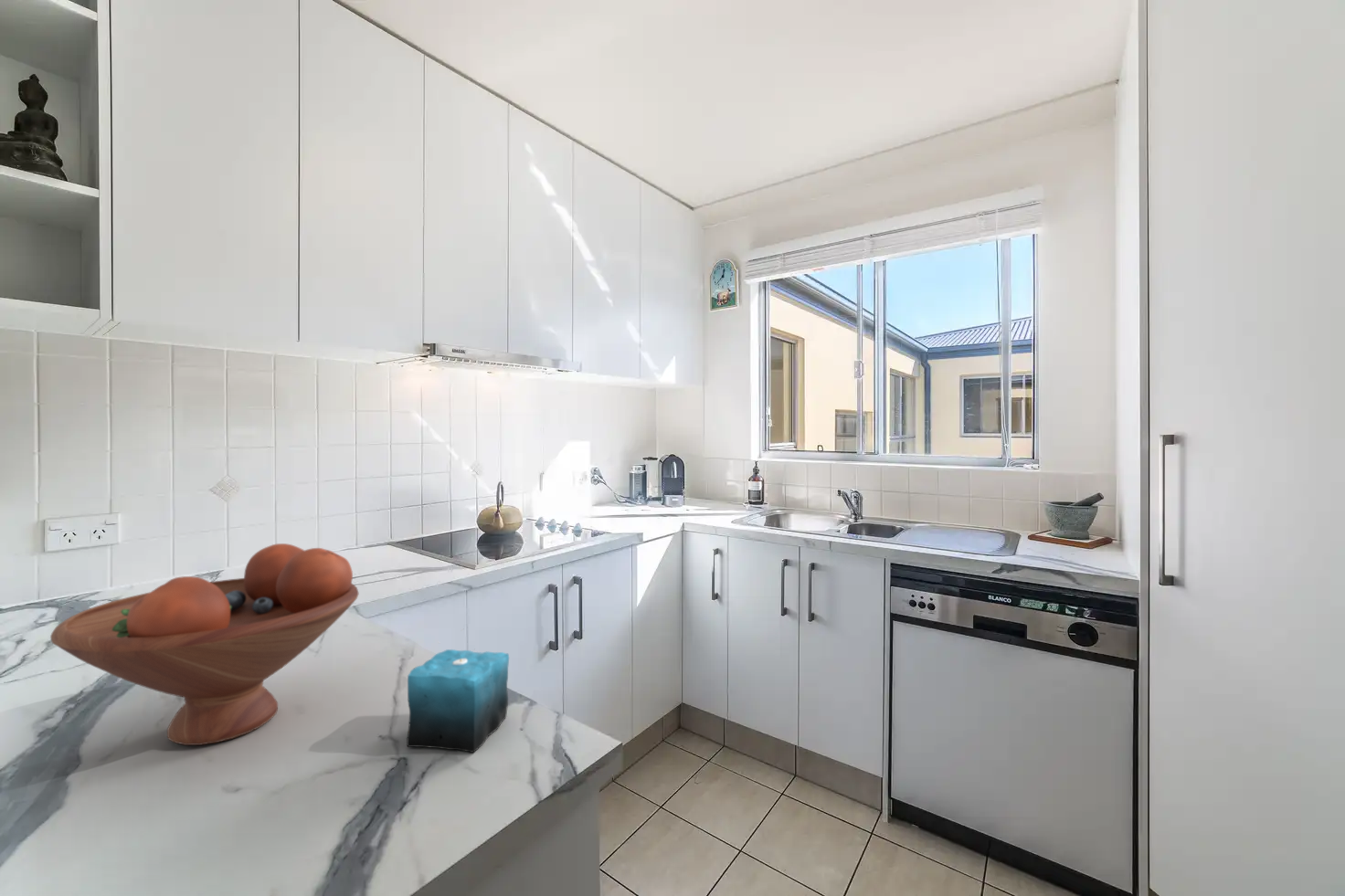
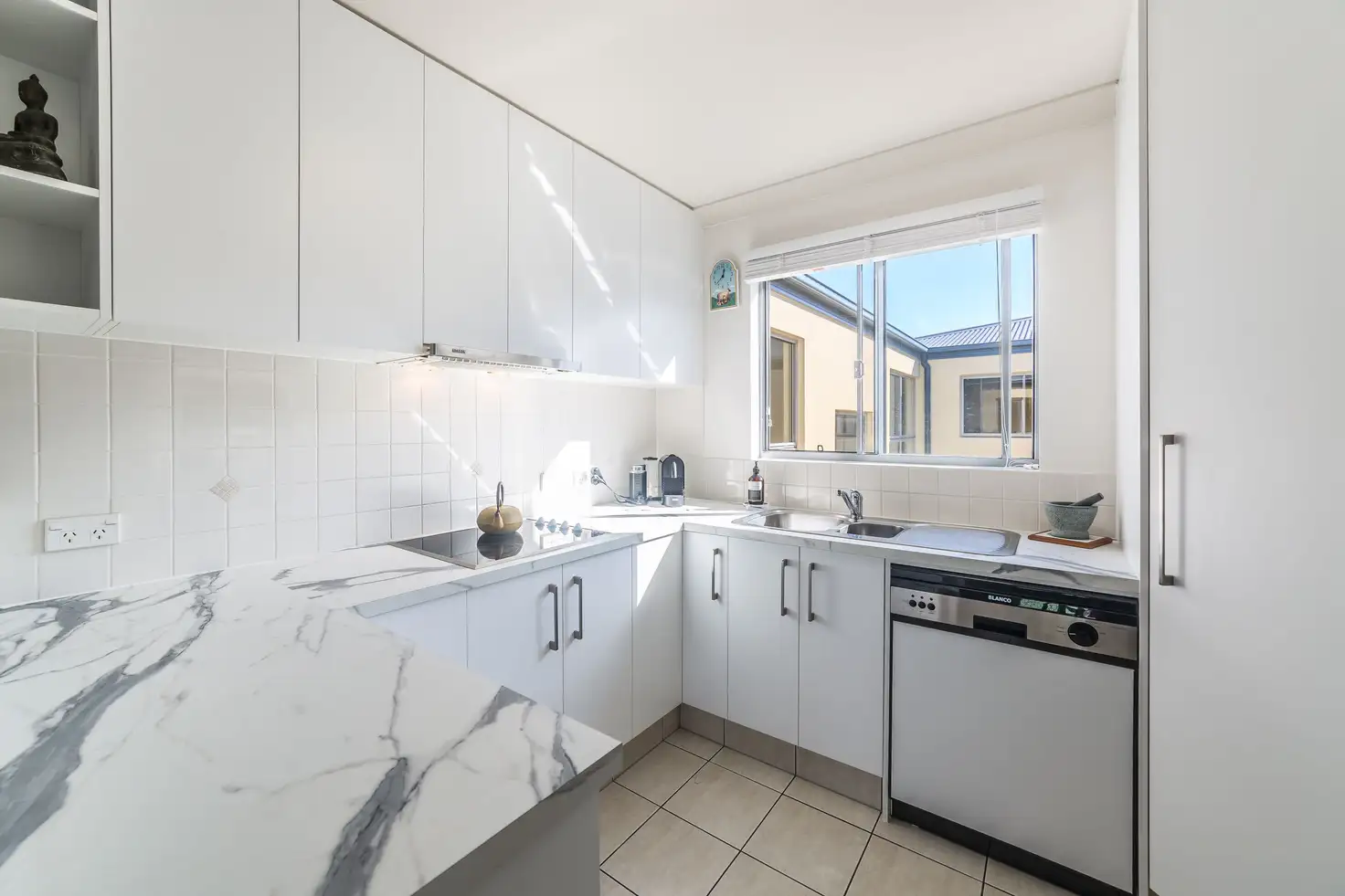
- candle (459, 681)
- fruit bowl (225, 639)
